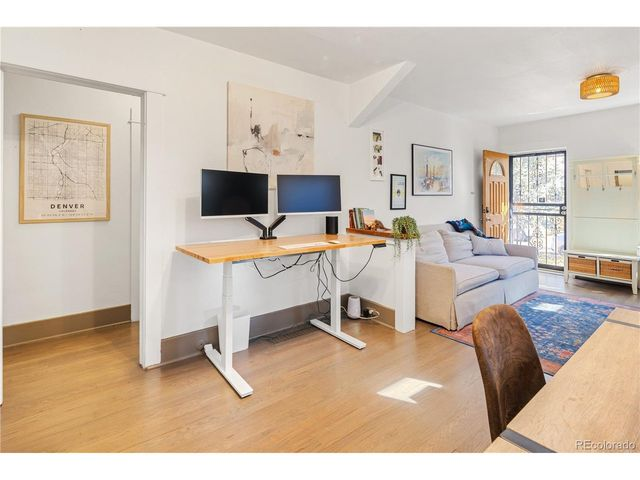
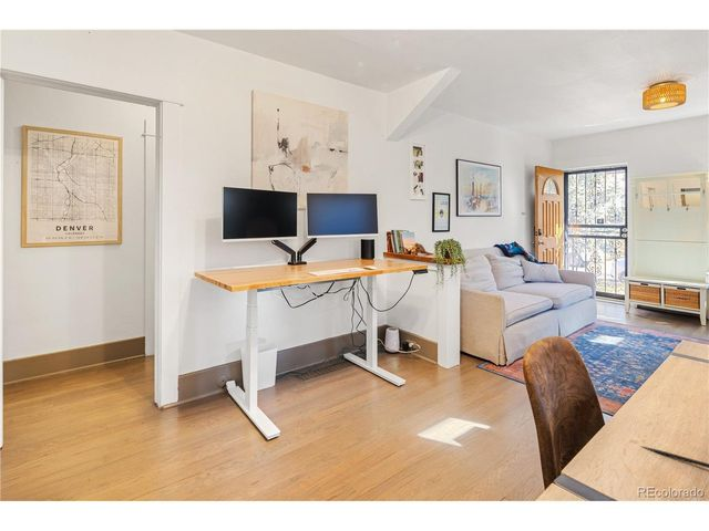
+ pen (674, 455)
